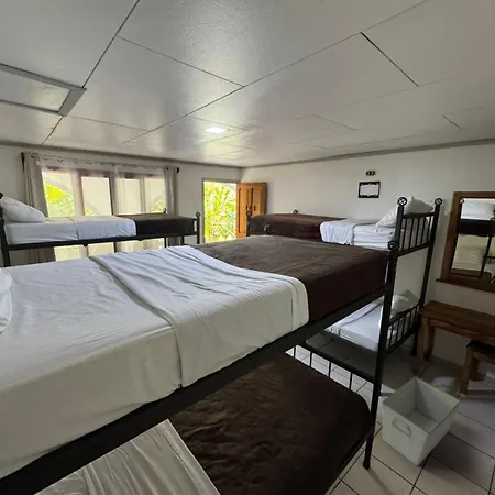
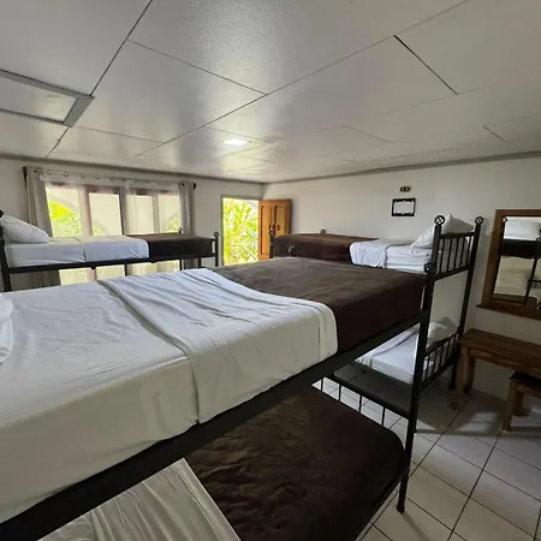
- storage bin (418, 418)
